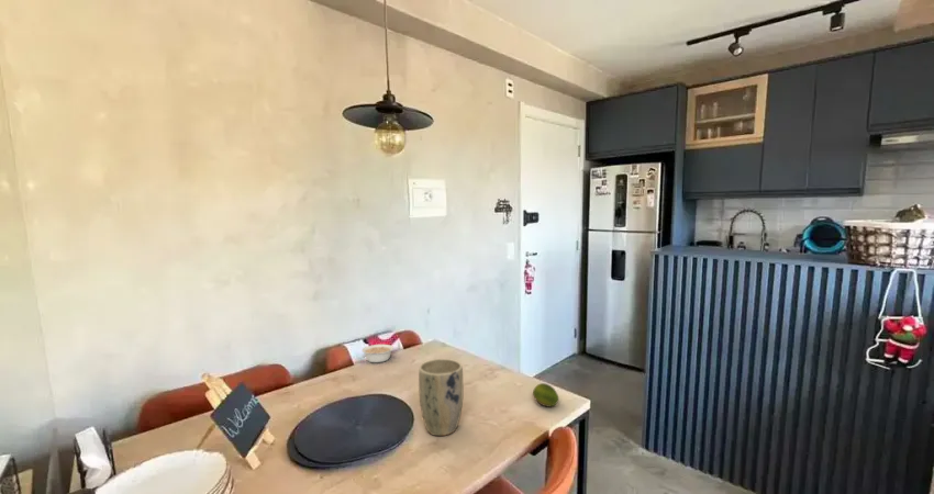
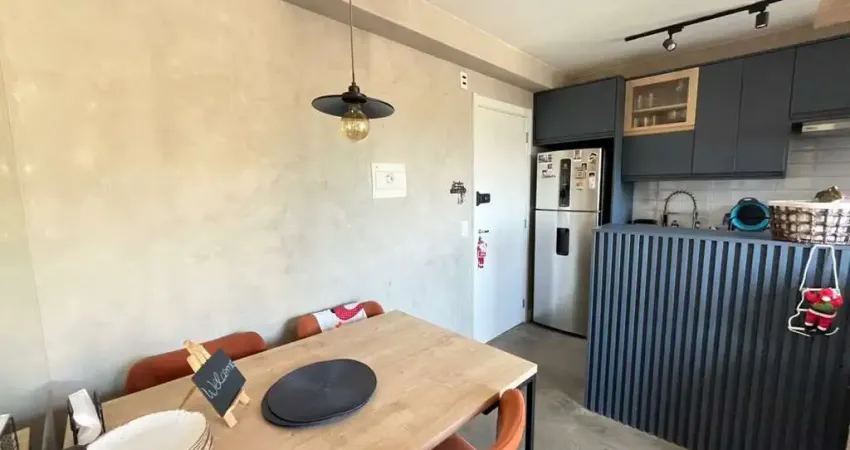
- legume (379, 352)
- plant pot (441, 396)
- fruit (545, 394)
